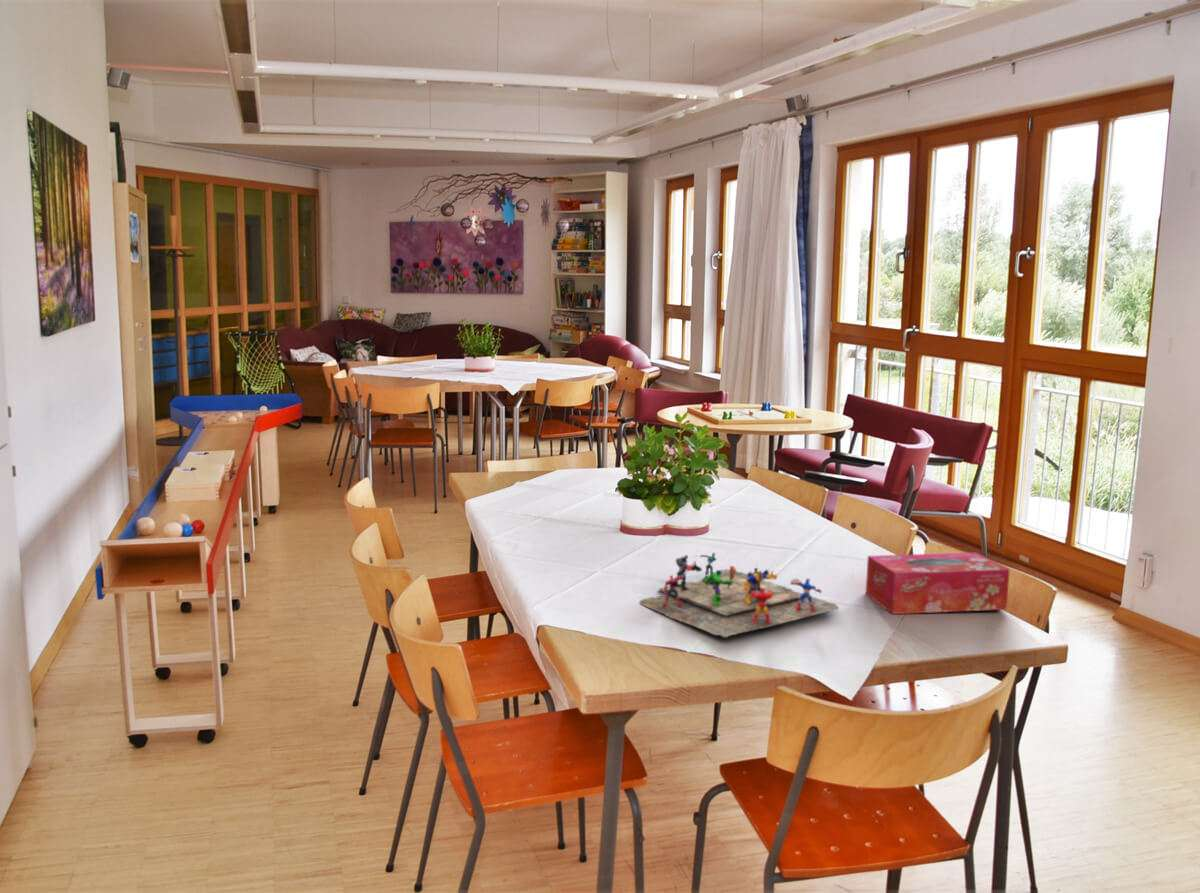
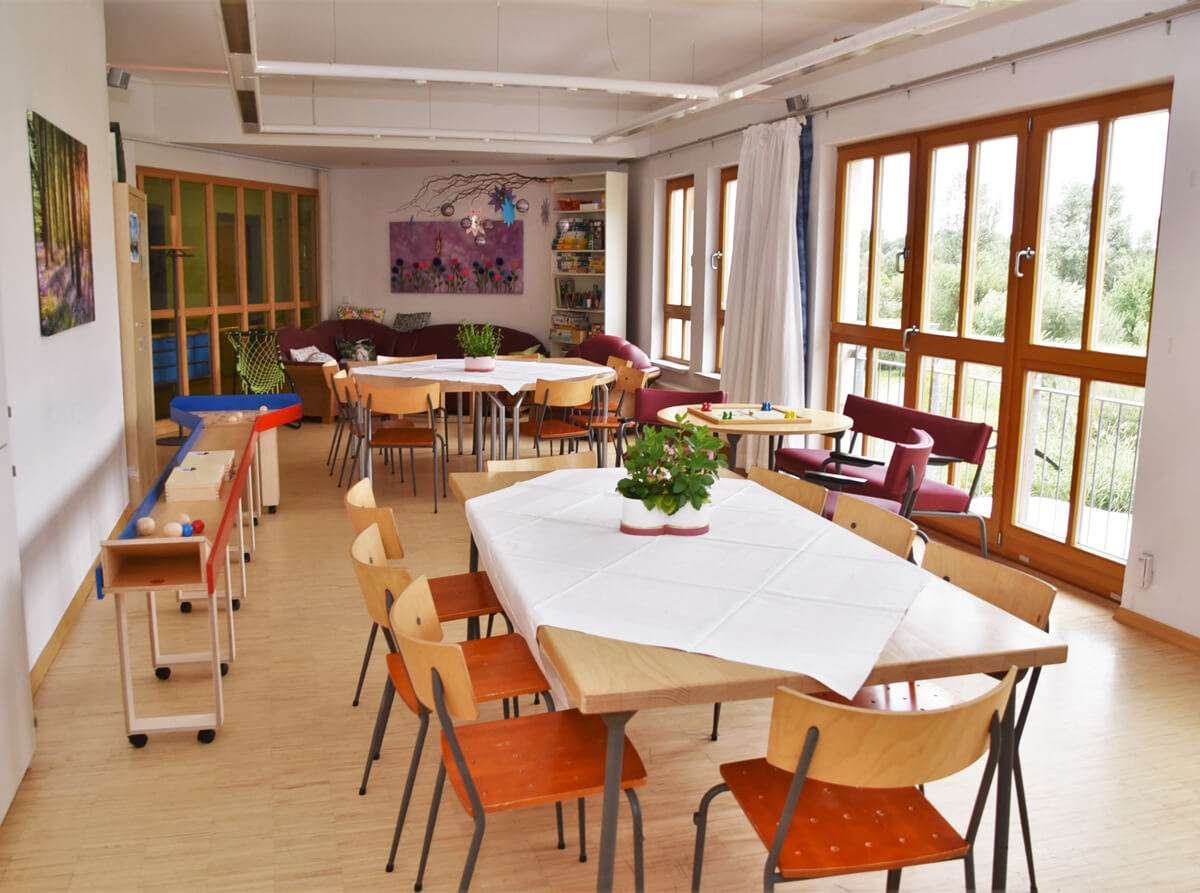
- board game (725, 580)
- tissue box (935, 582)
